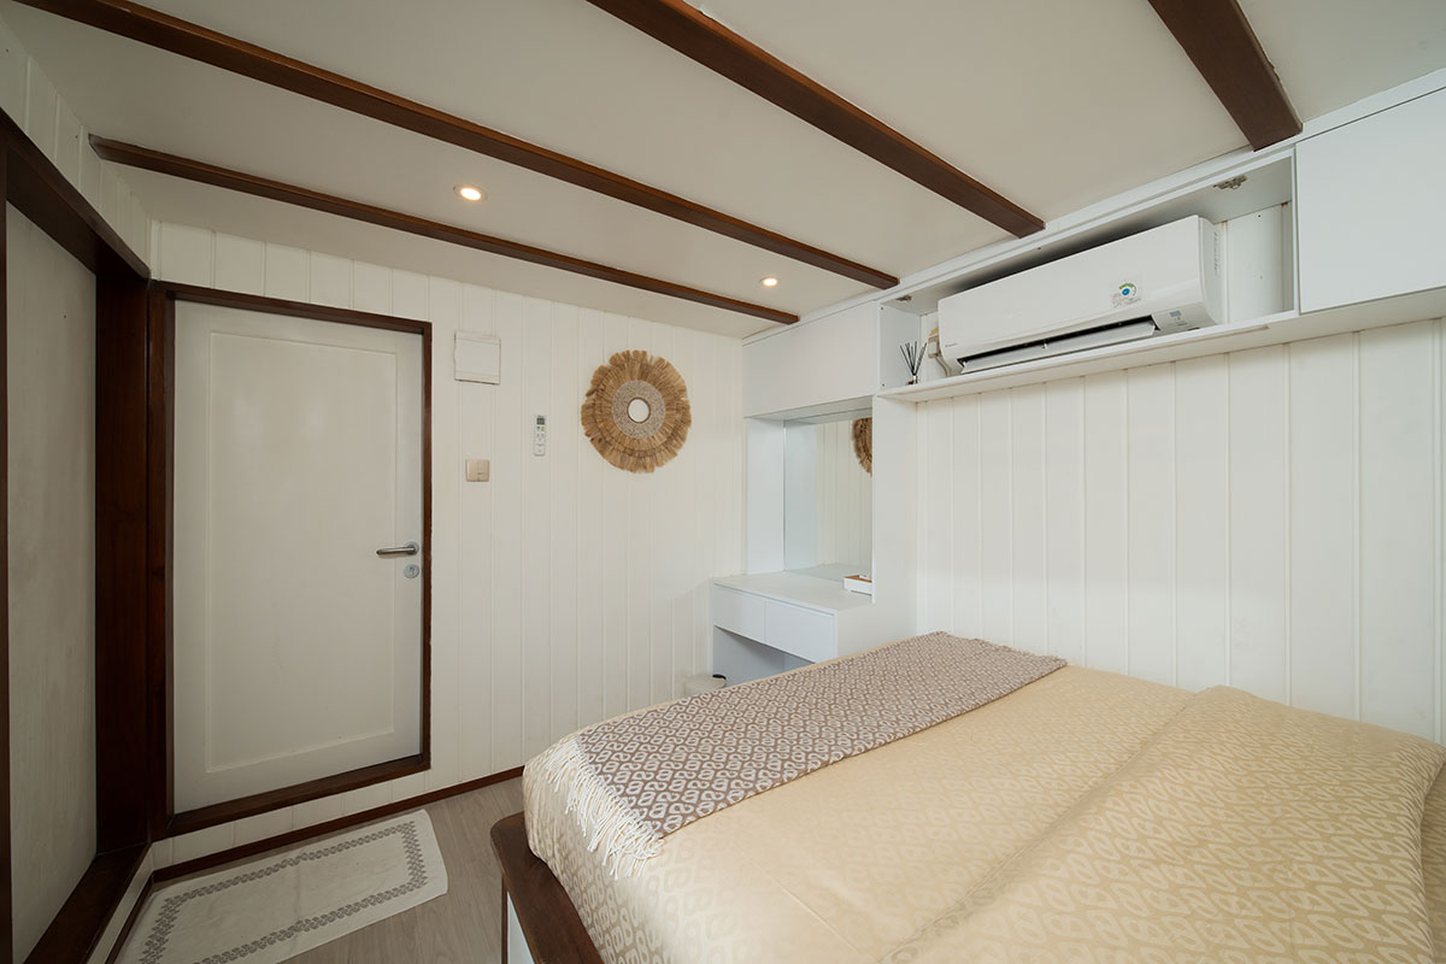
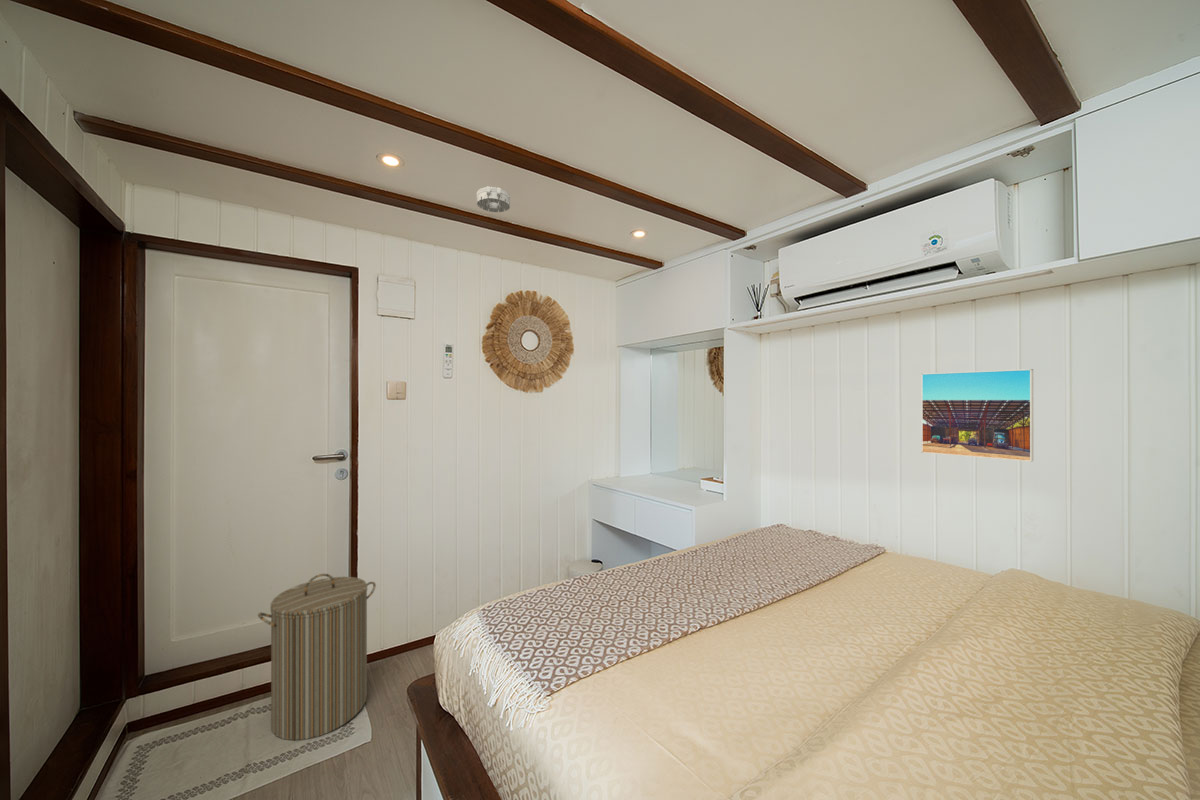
+ smoke detector (493, 199)
+ laundry hamper (321, 642)
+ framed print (973, 414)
